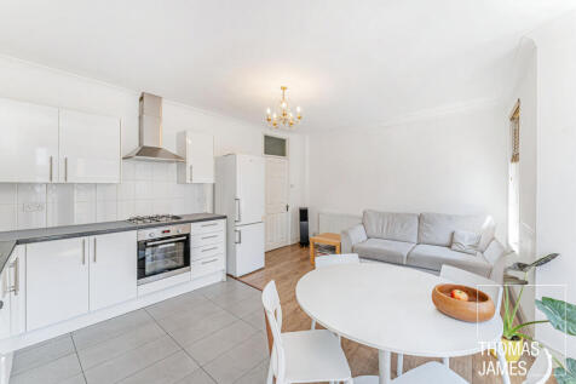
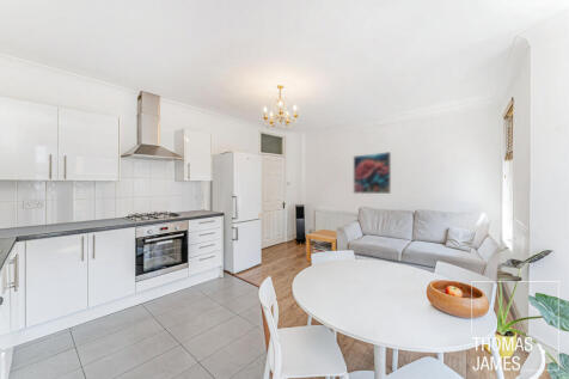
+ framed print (371, 173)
